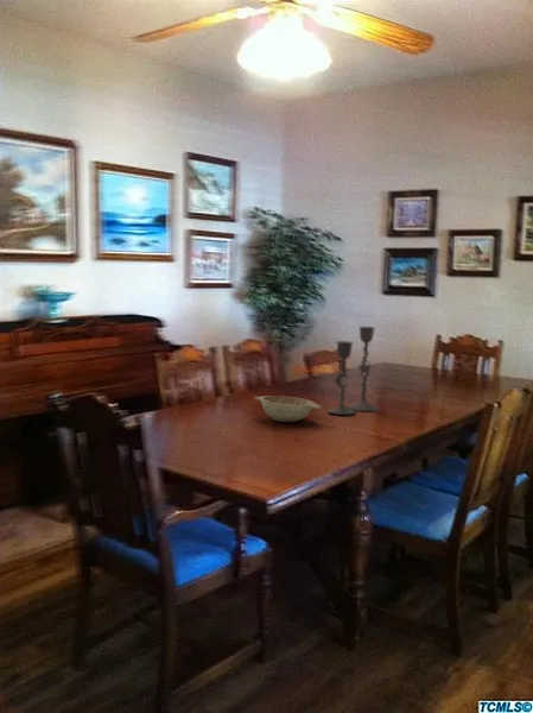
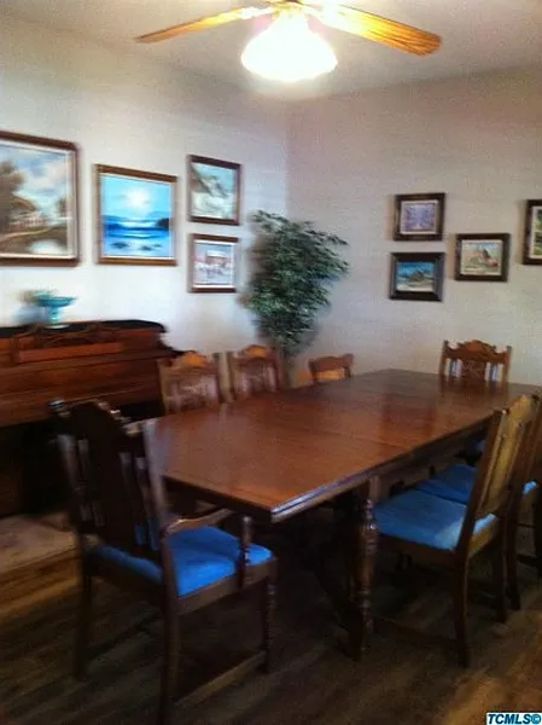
- decorative bowl (286, 409)
- candlestick (358, 366)
